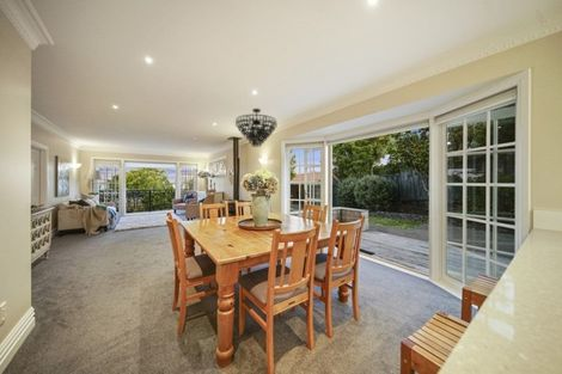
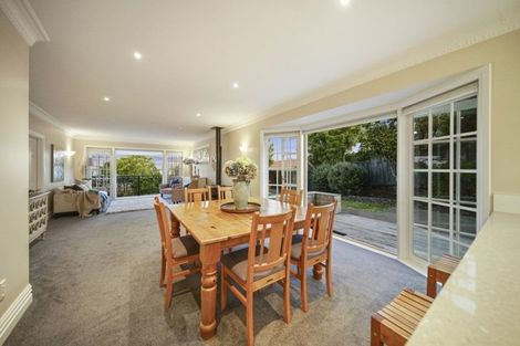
- chandelier (256, 128)
